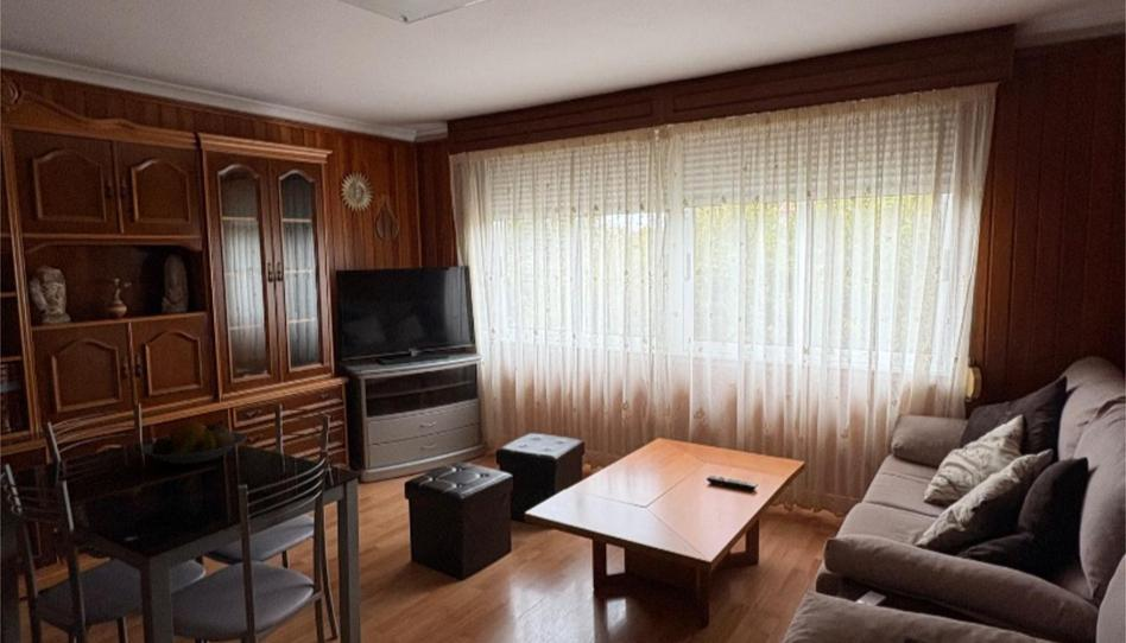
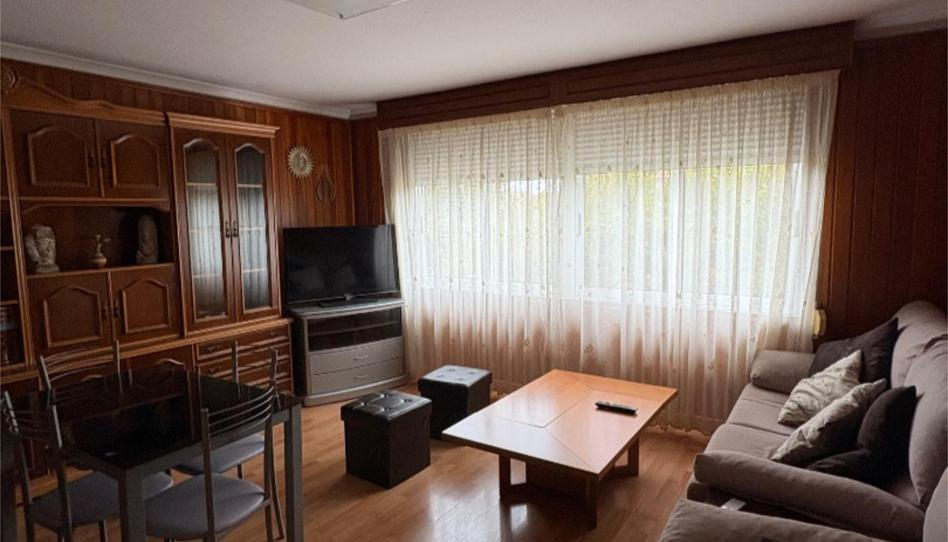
- fruit bowl (195, 438)
